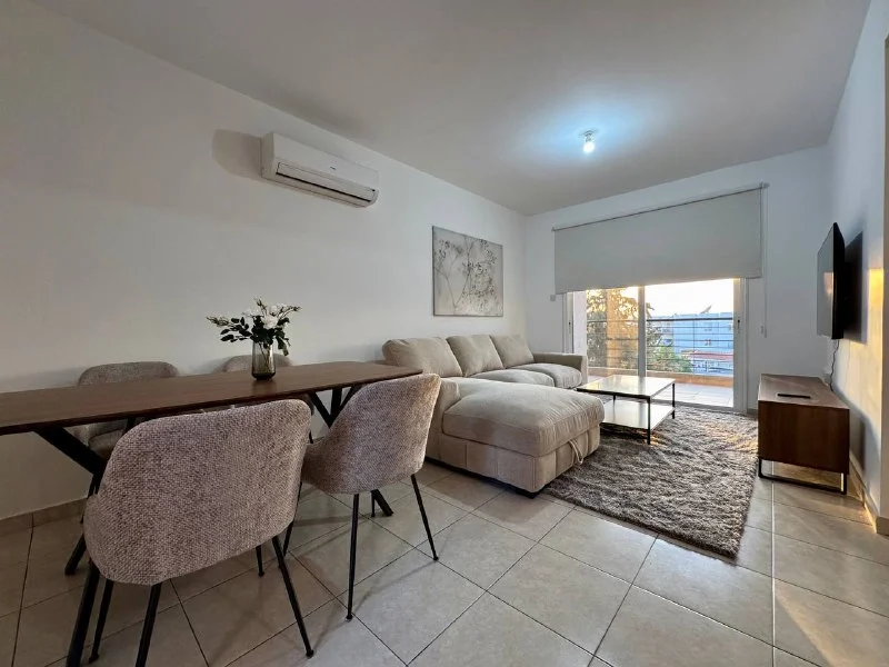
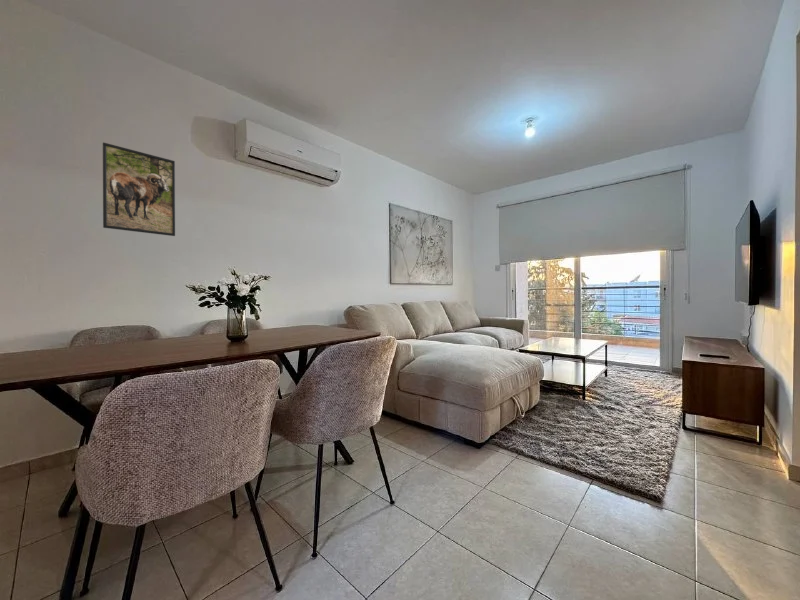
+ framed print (141, 192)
